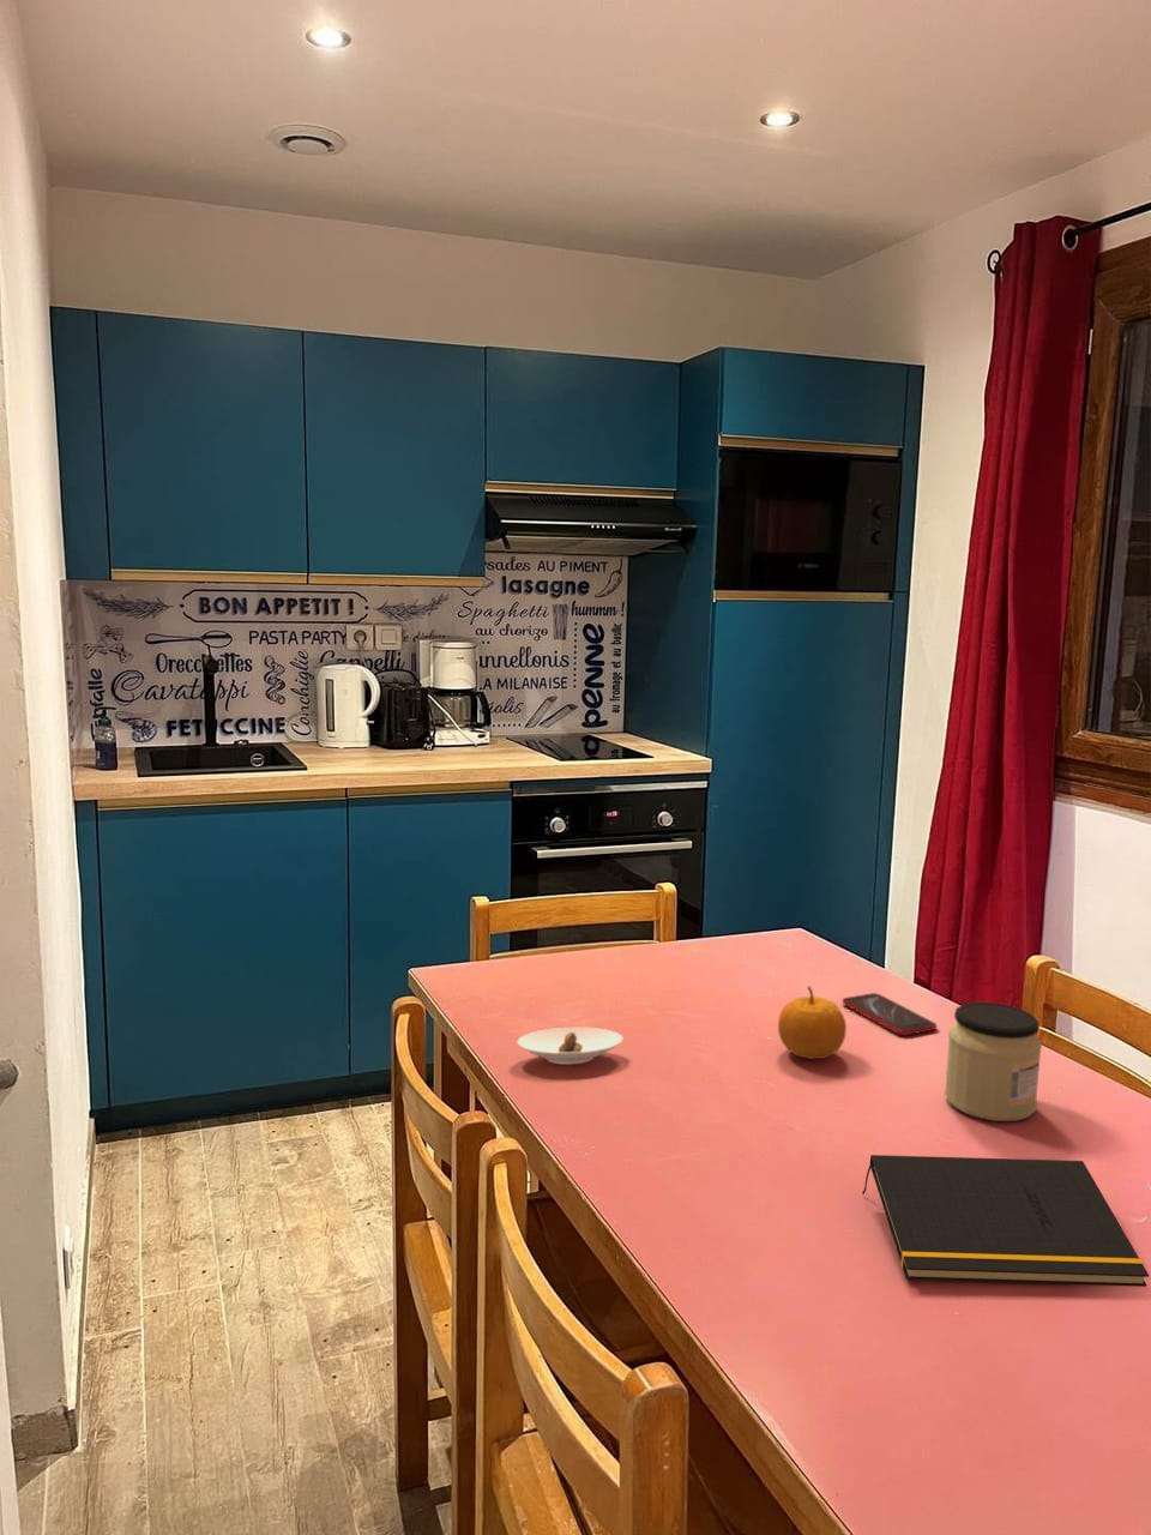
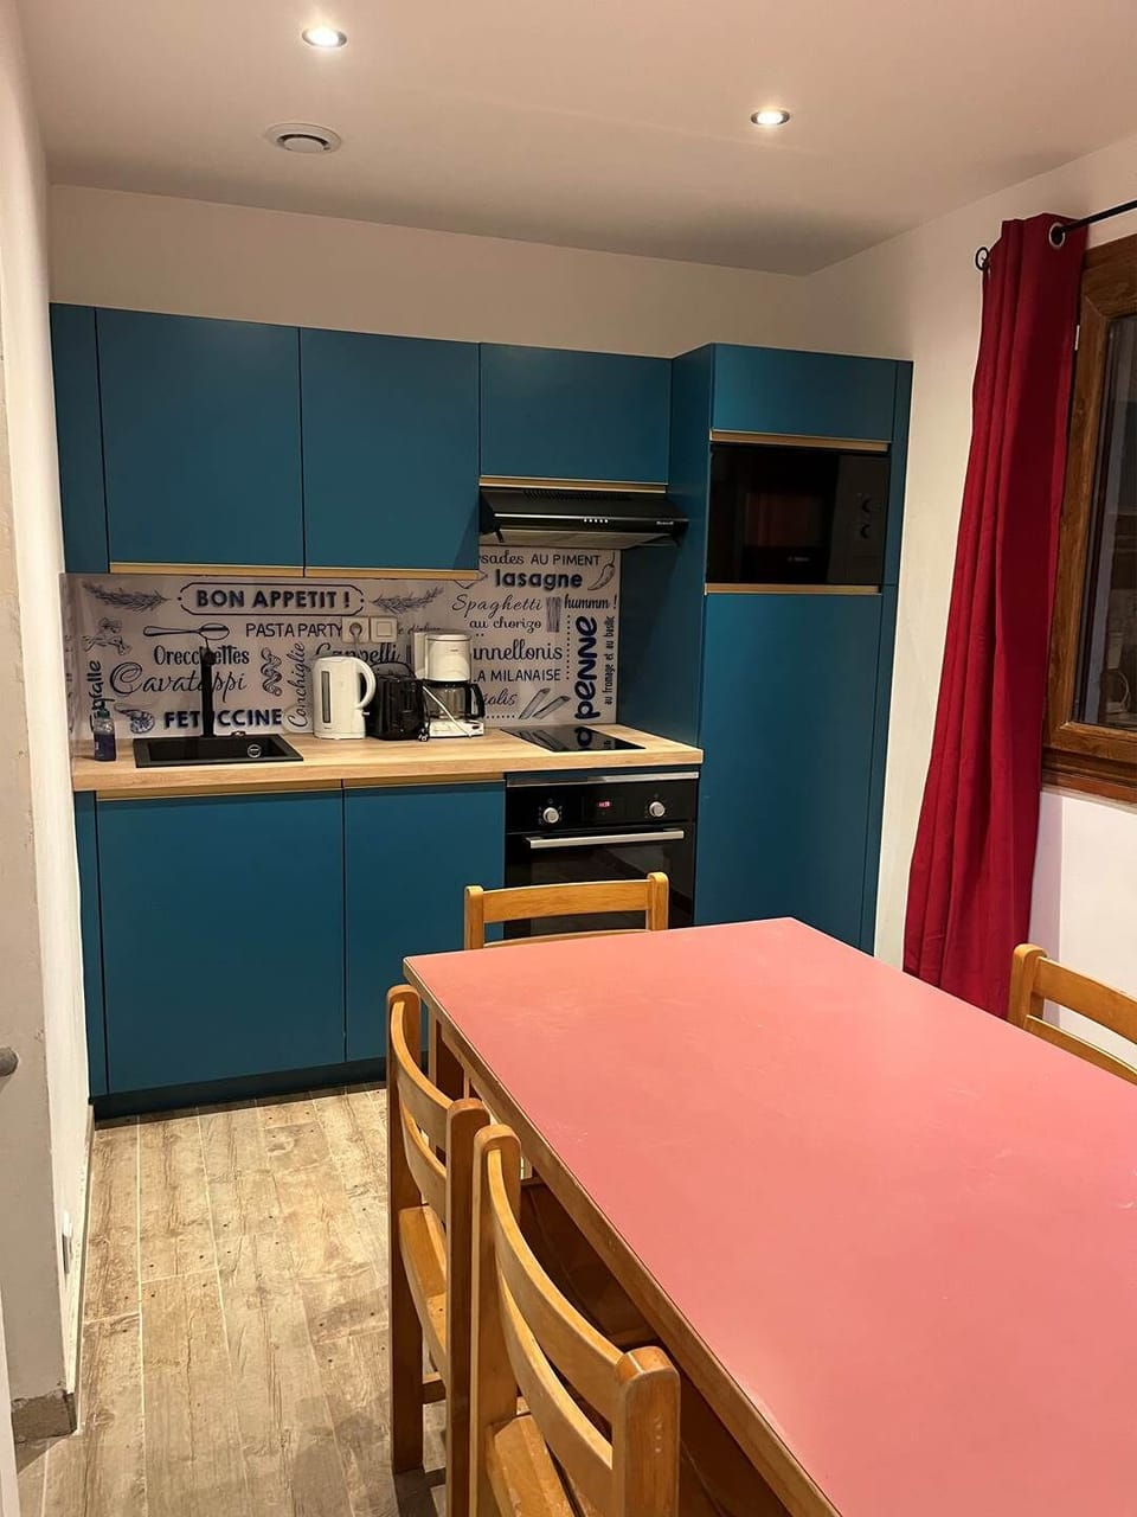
- saucer (569, 1045)
- fruit (811, 1019)
- smartphone (887, 1013)
- jar (993, 1059)
- notepad (999, 1216)
